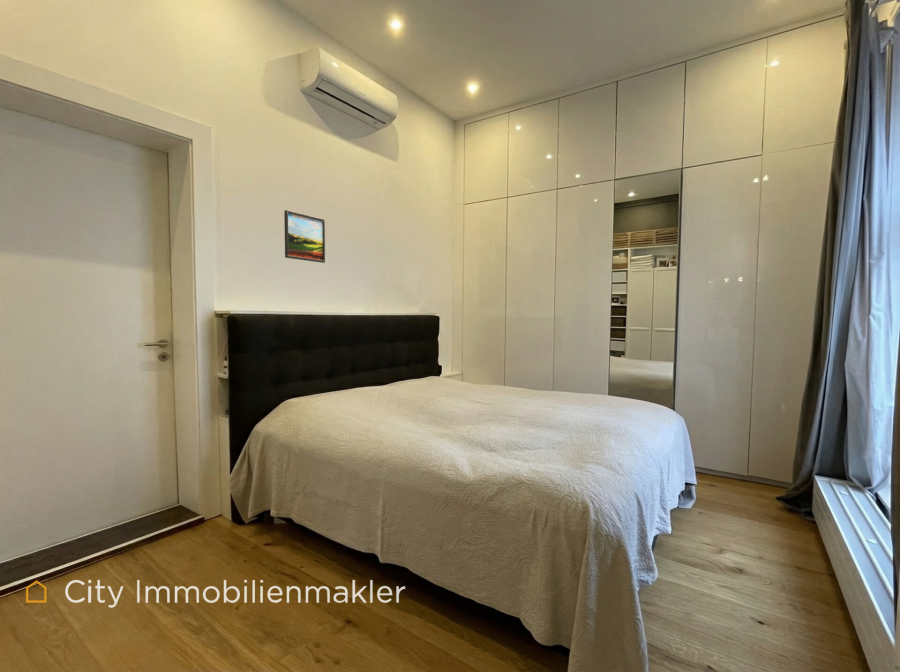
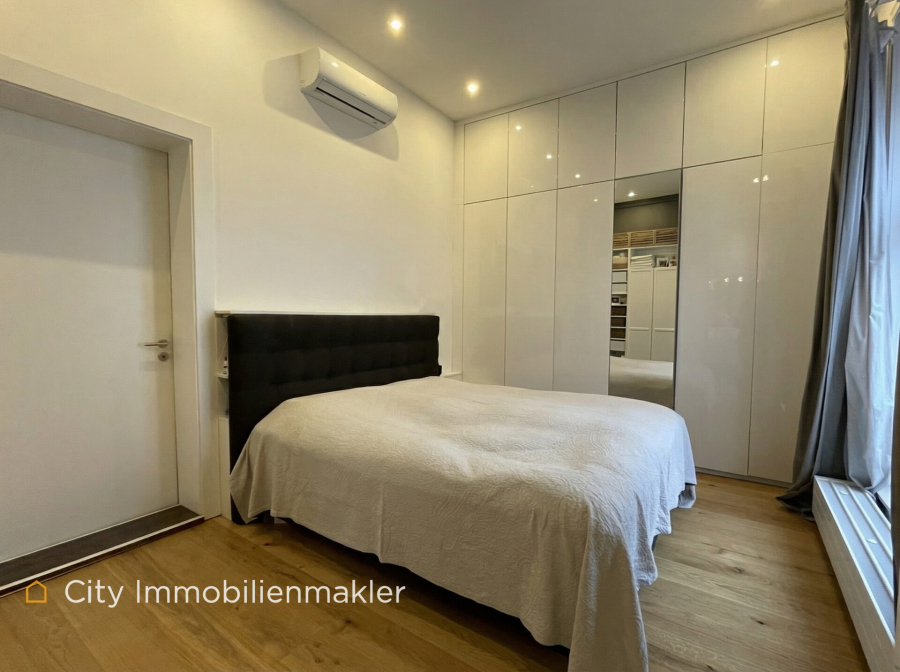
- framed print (305, 237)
